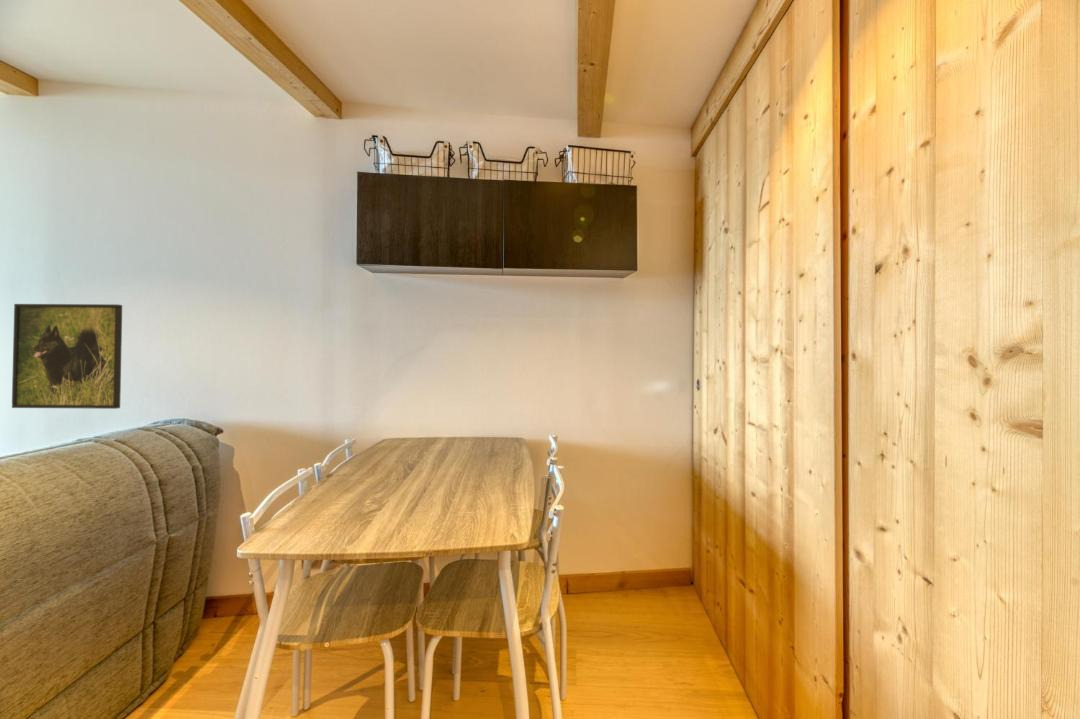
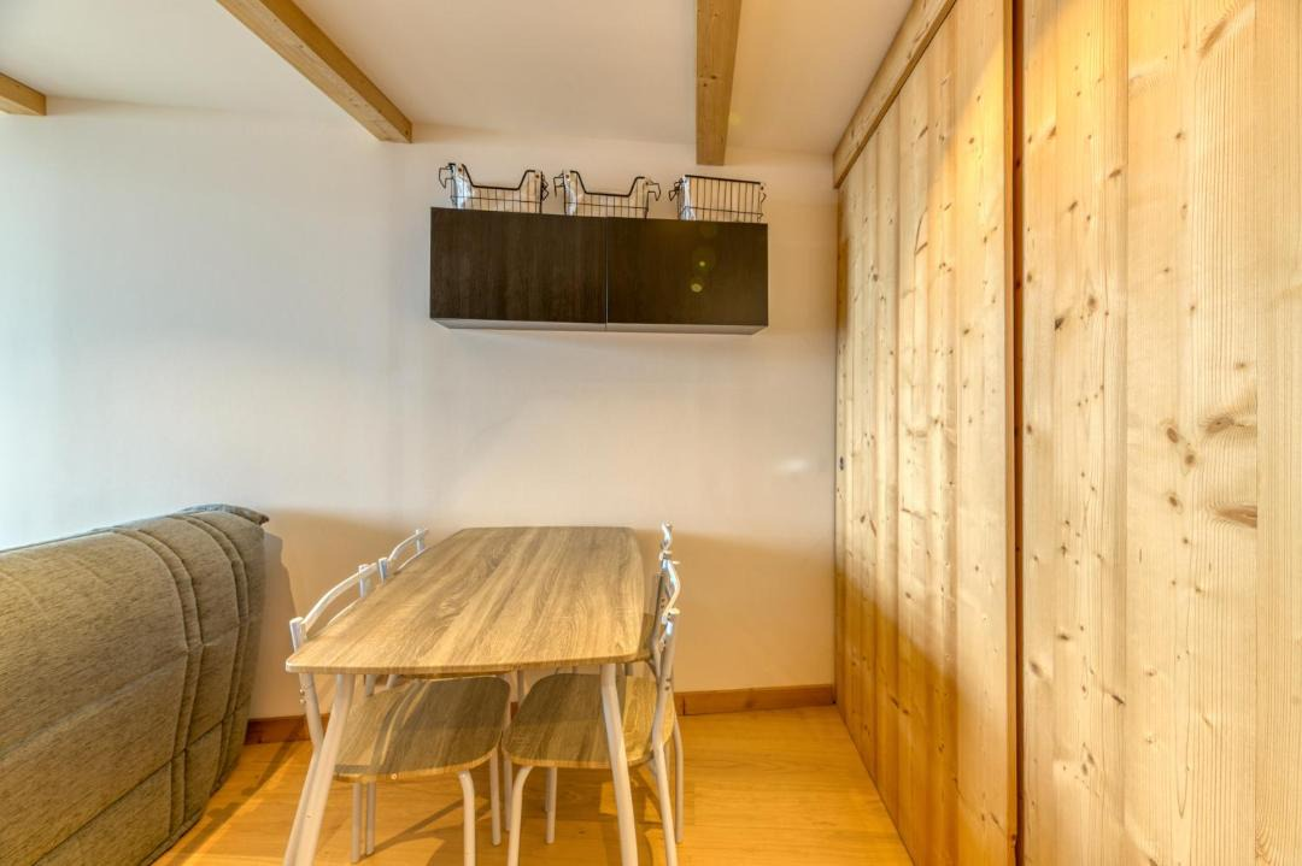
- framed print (67, 356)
